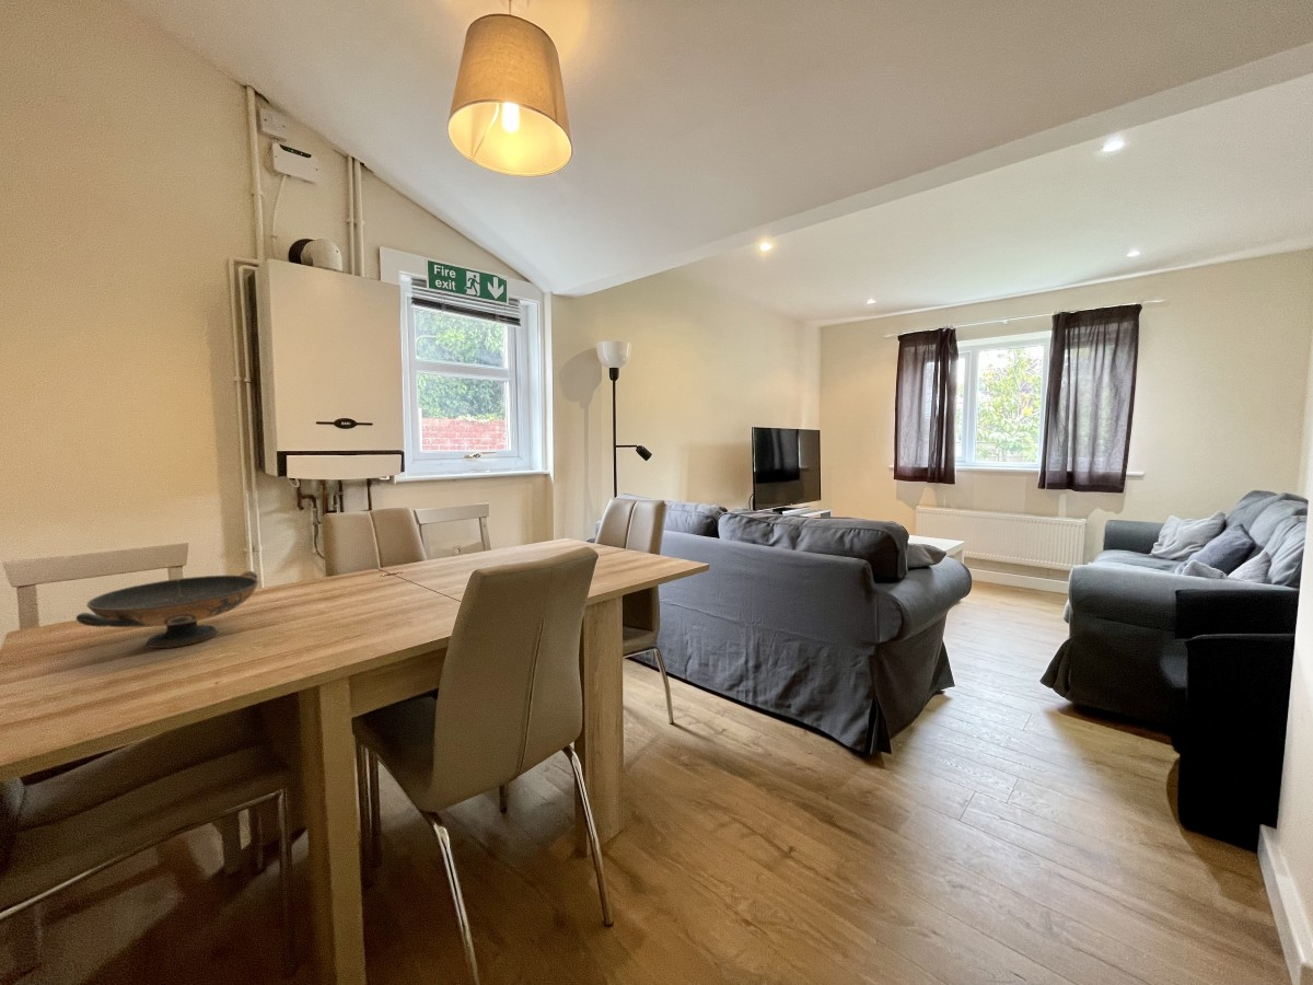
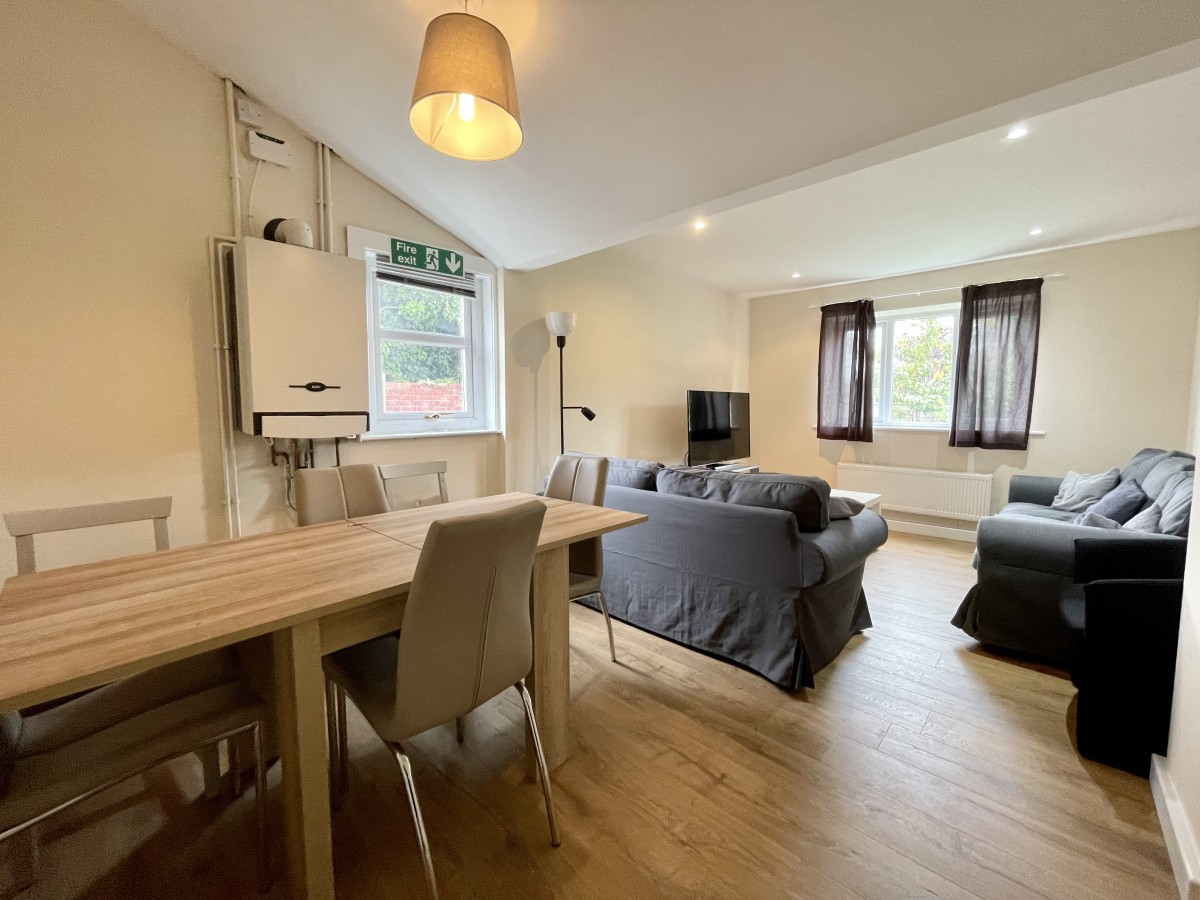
- decorative bowl (179, 613)
